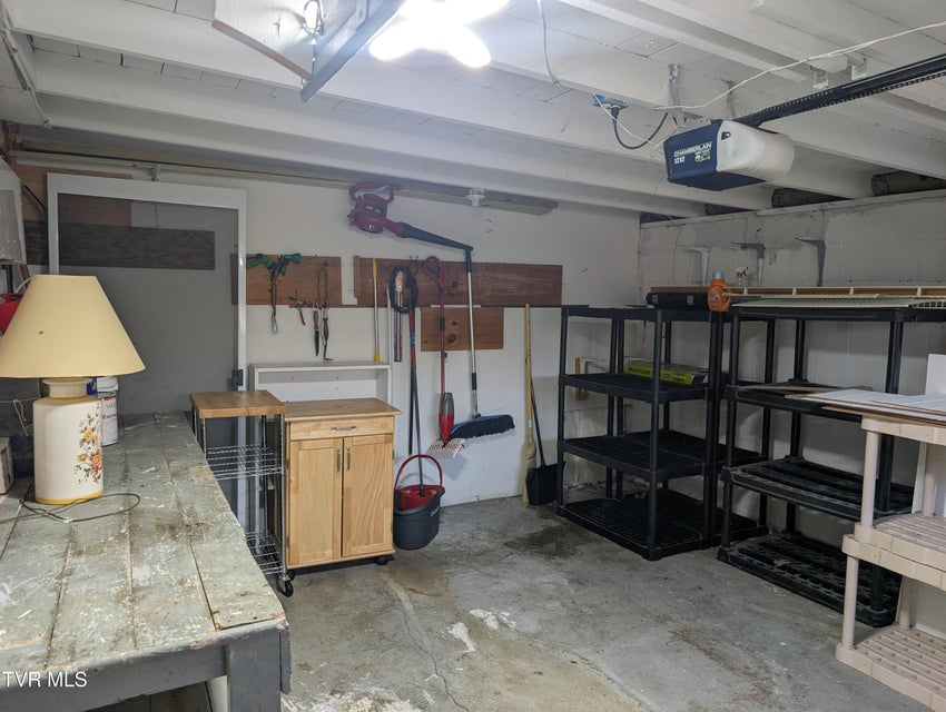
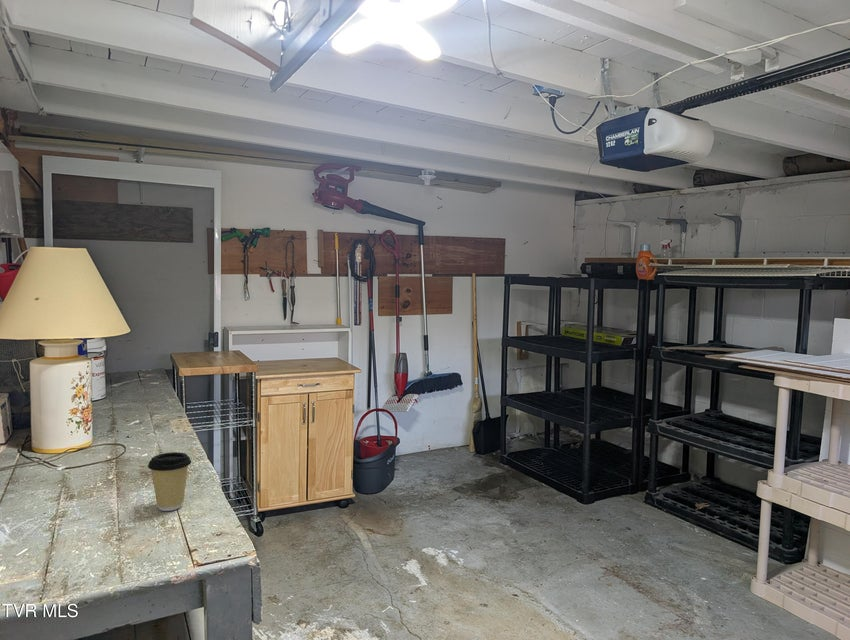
+ coffee cup (170, 480)
